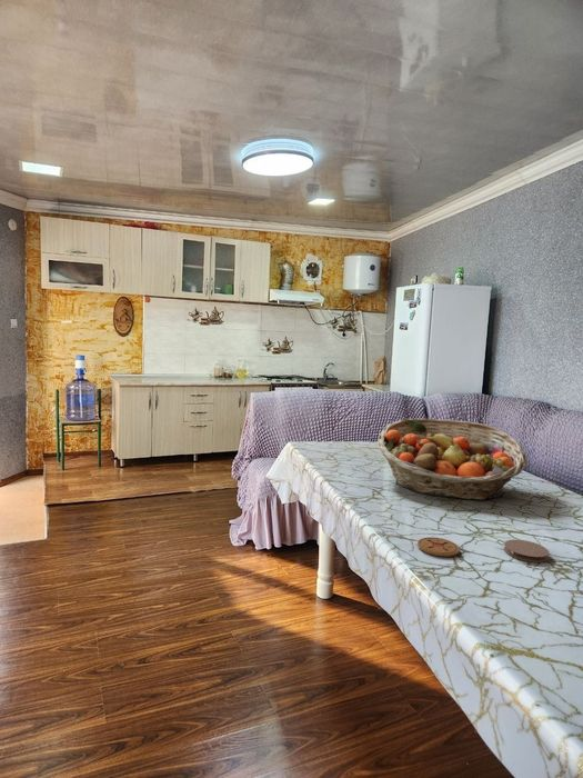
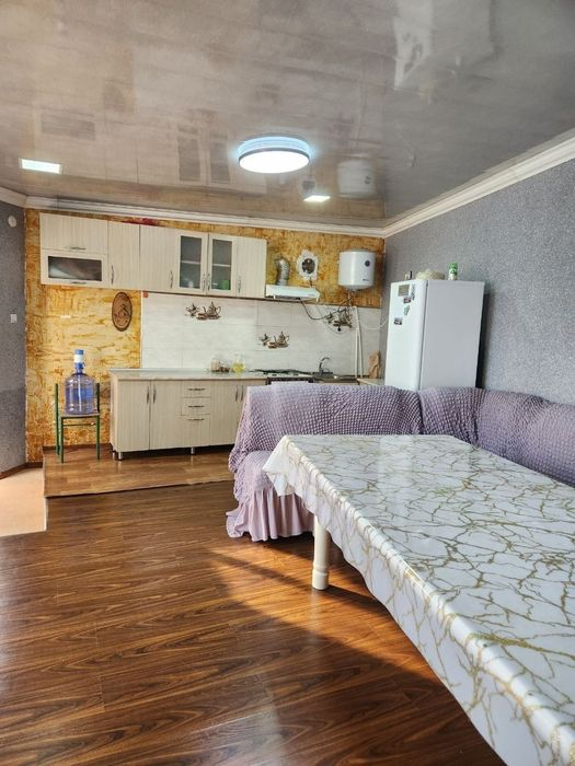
- coaster (438, 546)
- coaster (525, 550)
- fruit basket (448, 456)
